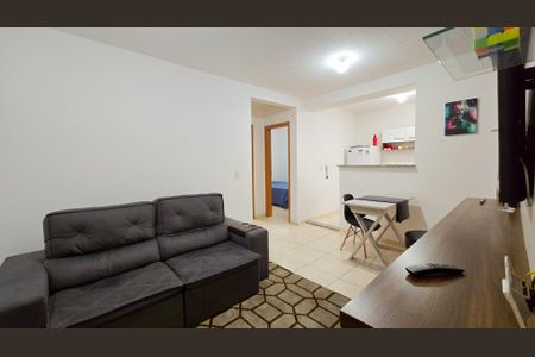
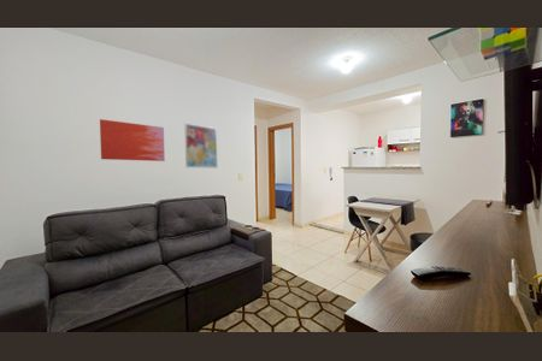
+ wall art (201, 147)
+ wall art (134, 142)
